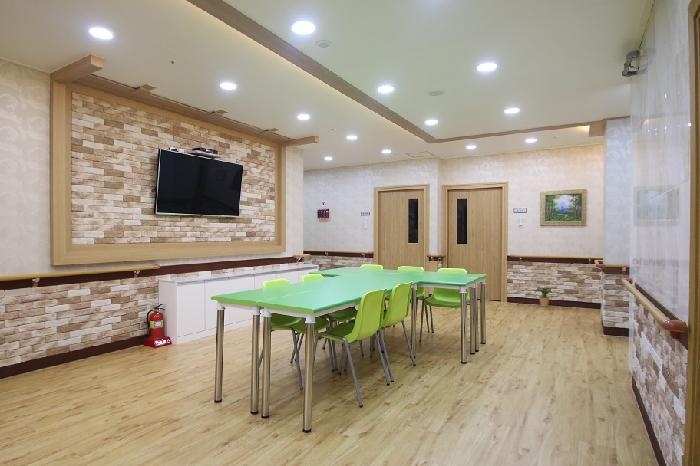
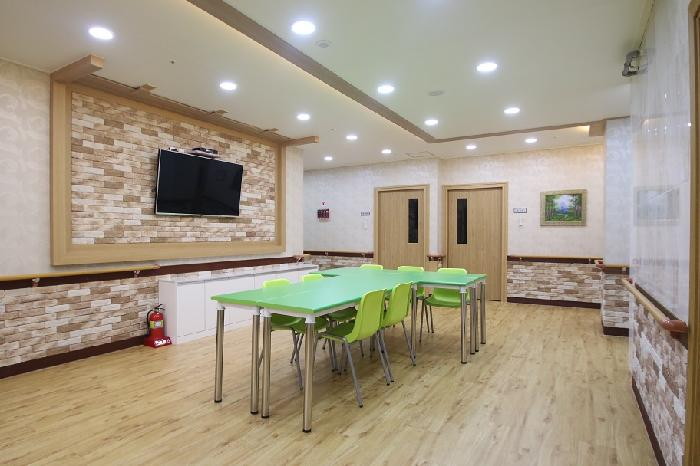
- potted plant (544, 297)
